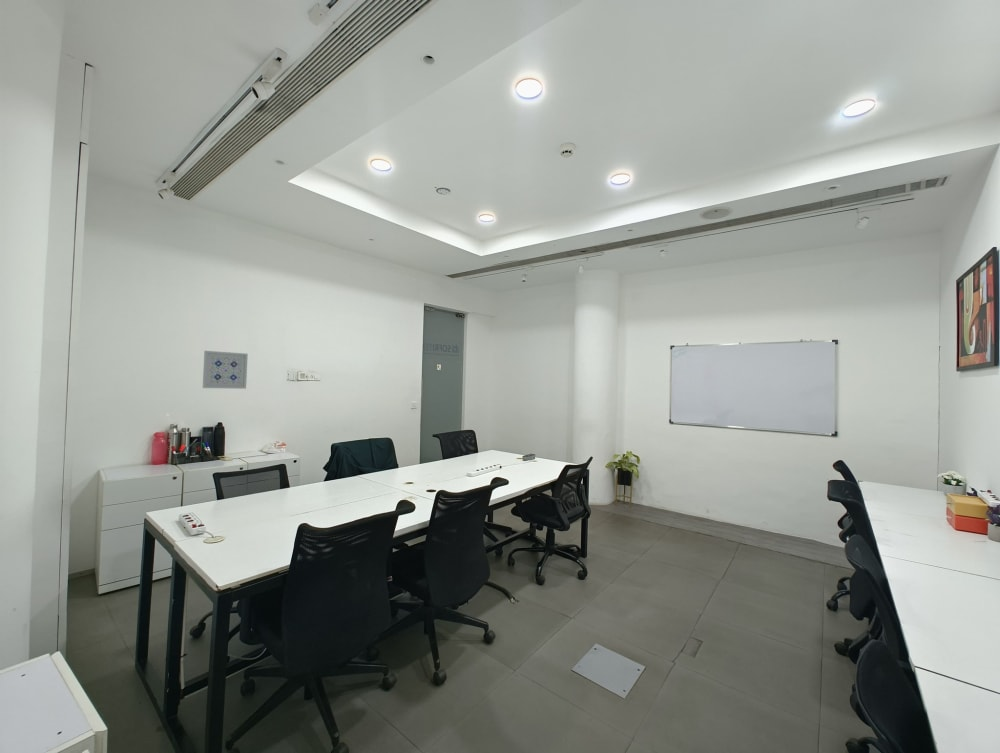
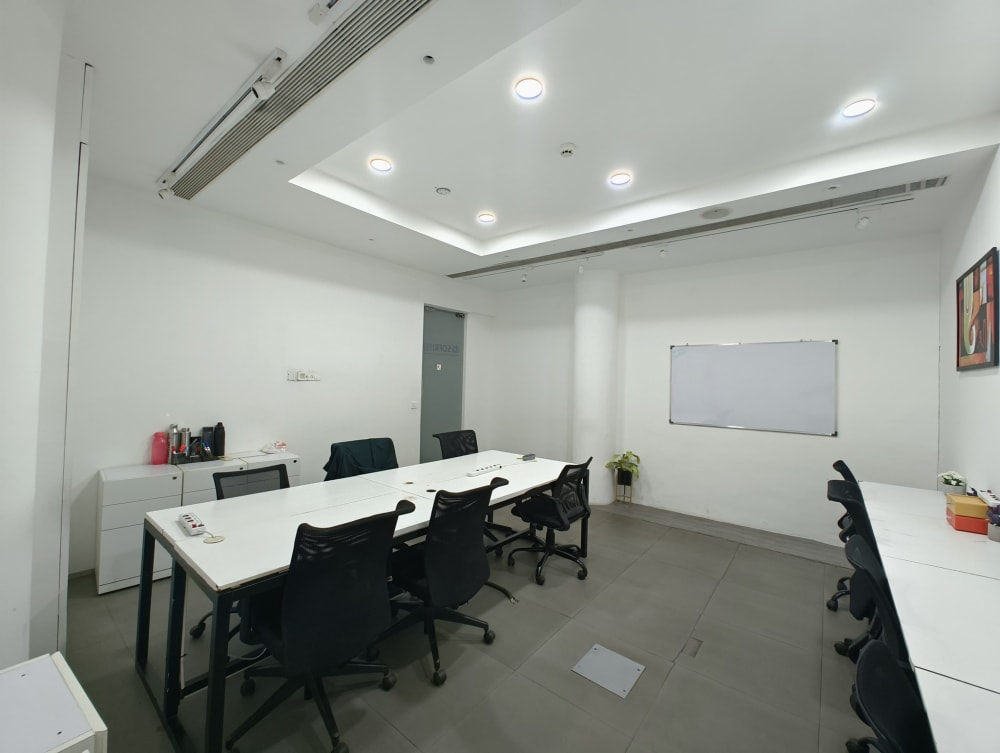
- wall art (225, 370)
